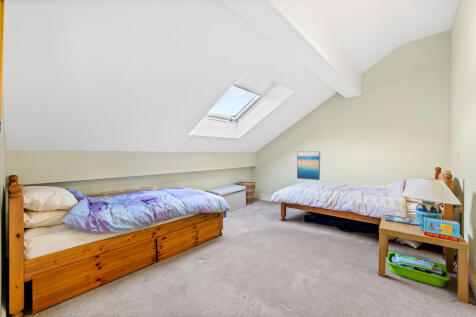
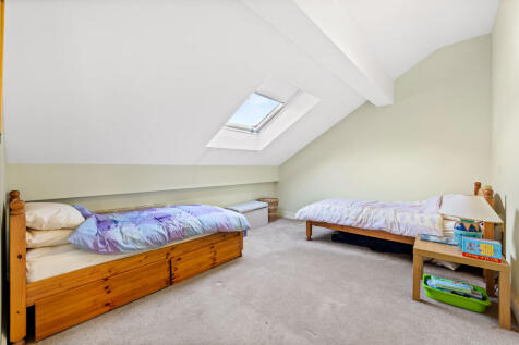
- wall art (308, 165)
